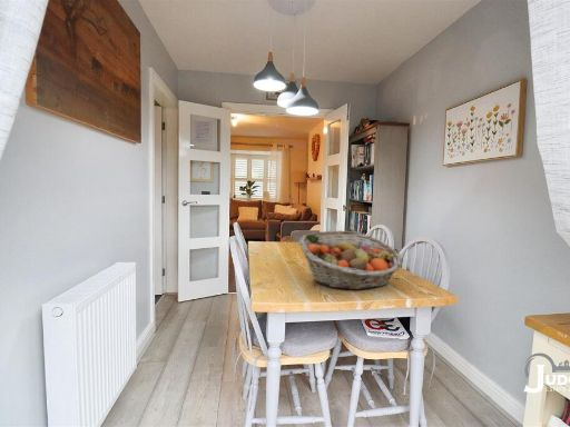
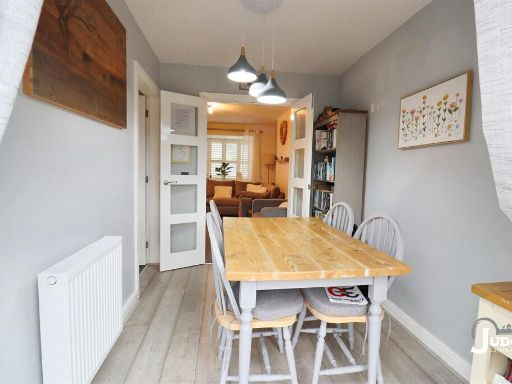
- fruit basket (350, 257)
